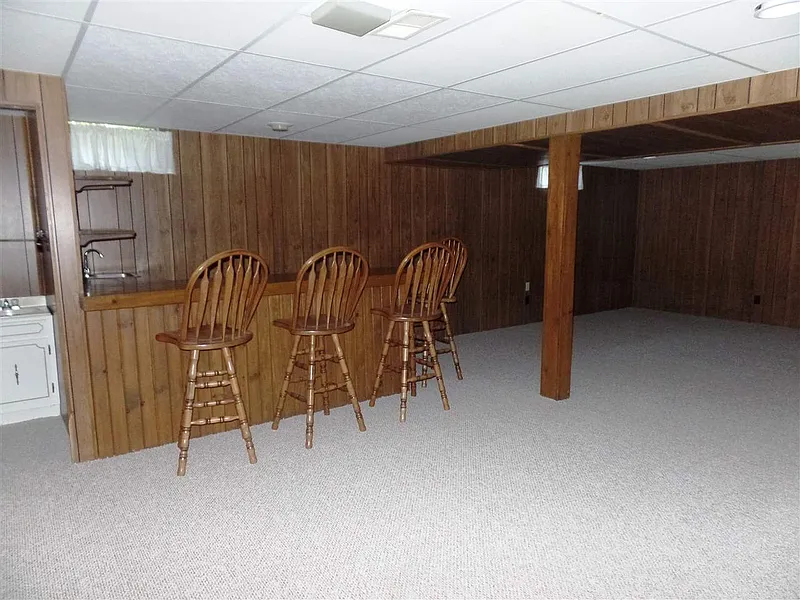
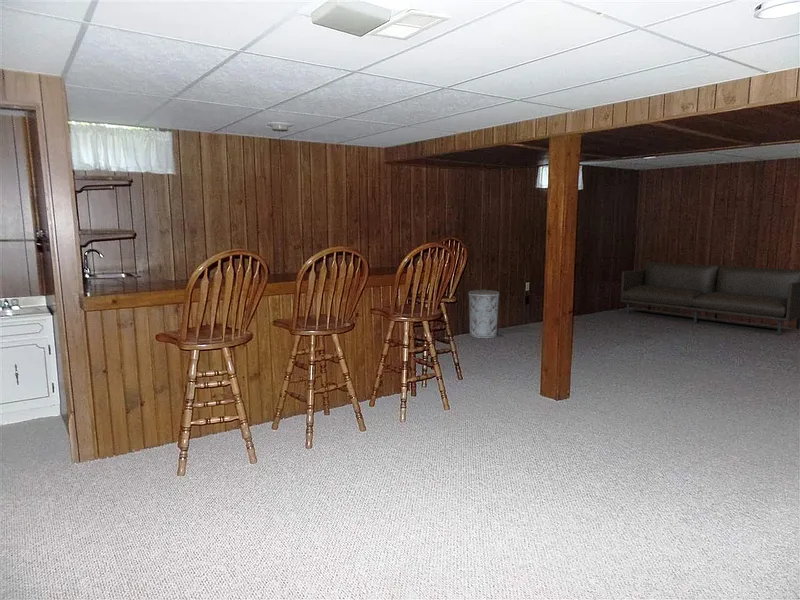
+ trash can (483, 312)
+ sofa (708, 293)
